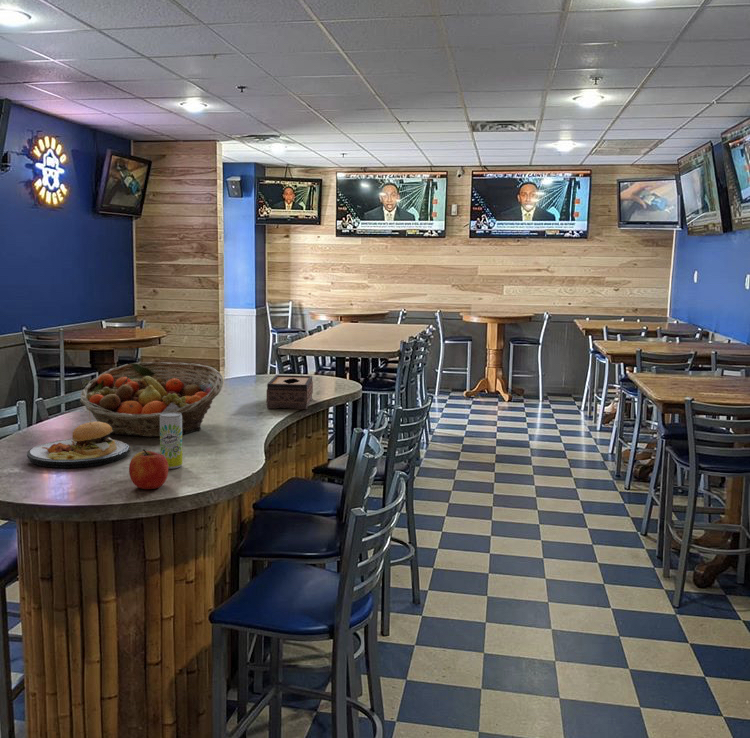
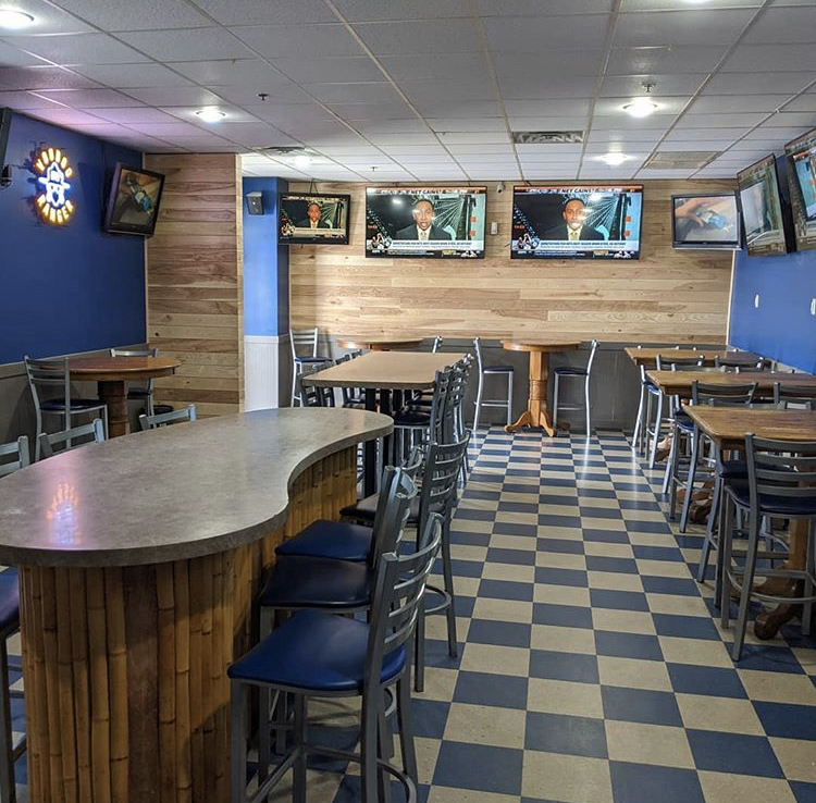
- plate (78, 432)
- apple (149, 467)
- tissue box (290, 391)
- beverage can (171, 440)
- fruit basket (153, 397)
